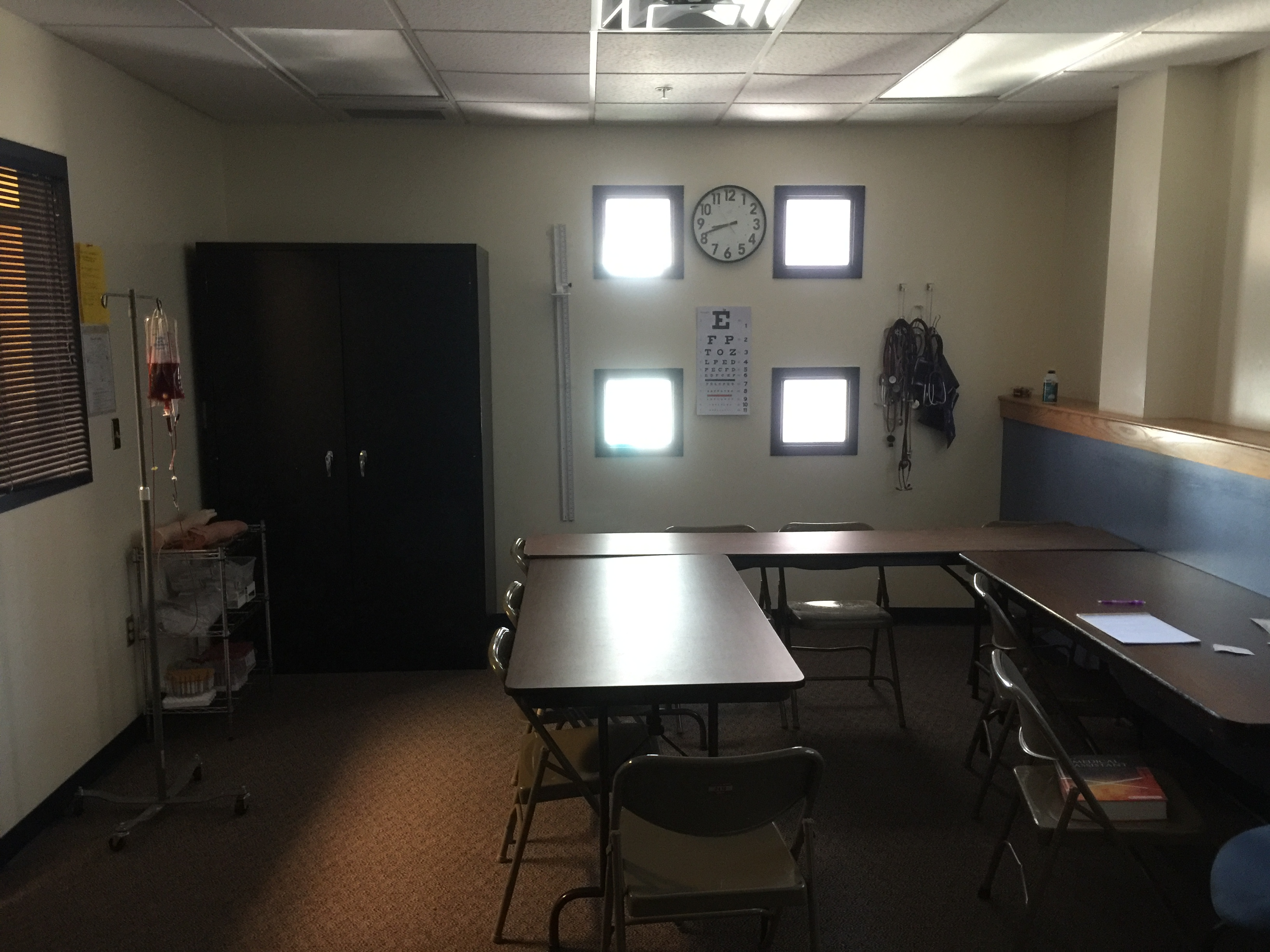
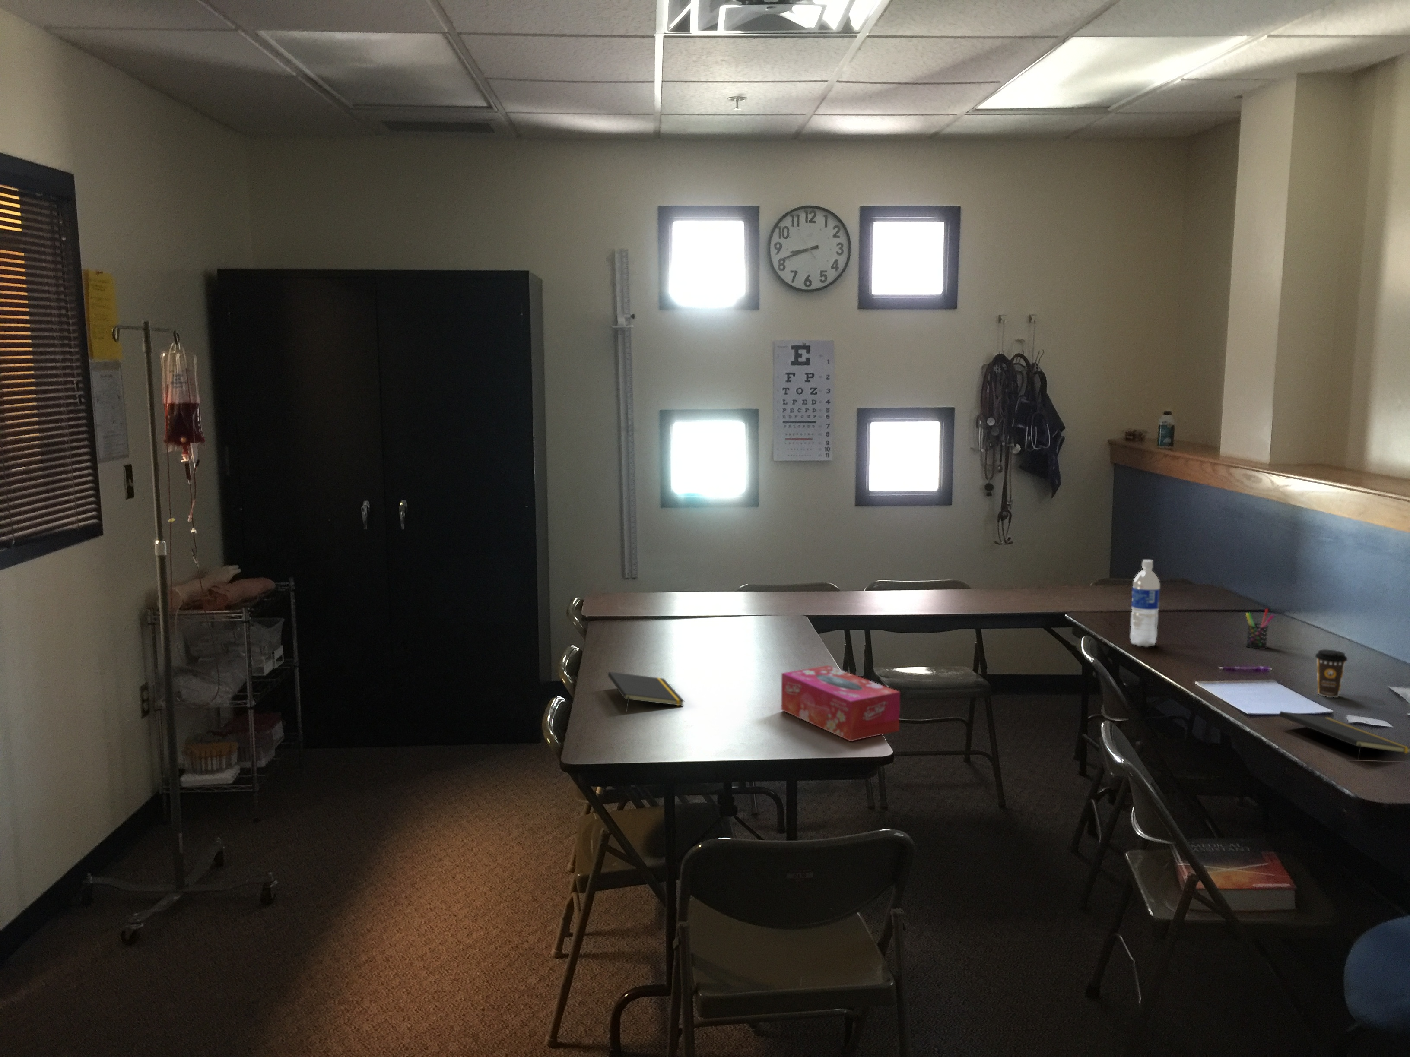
+ tissue box (838, 701)
+ water bottle (1145, 603)
+ notepad (645, 688)
+ pen holder (1257, 627)
+ coffee cup (1330, 673)
+ notepad (1343, 732)
